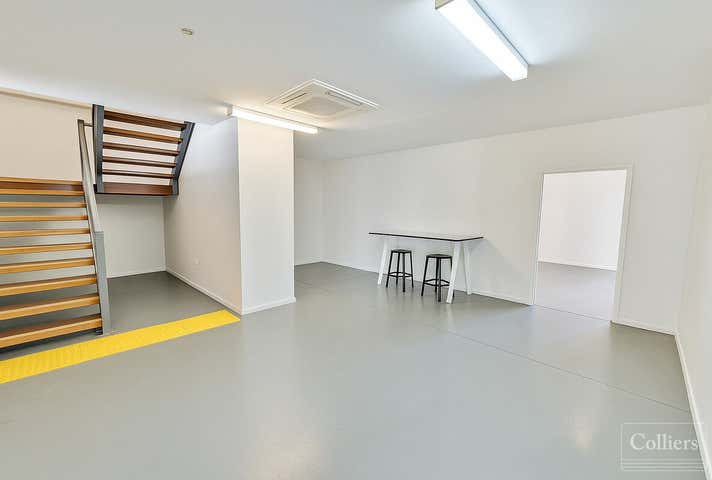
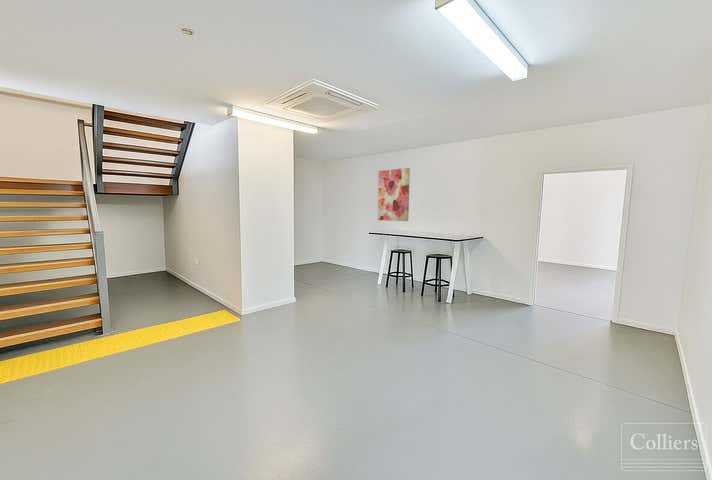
+ wall art (392, 195)
